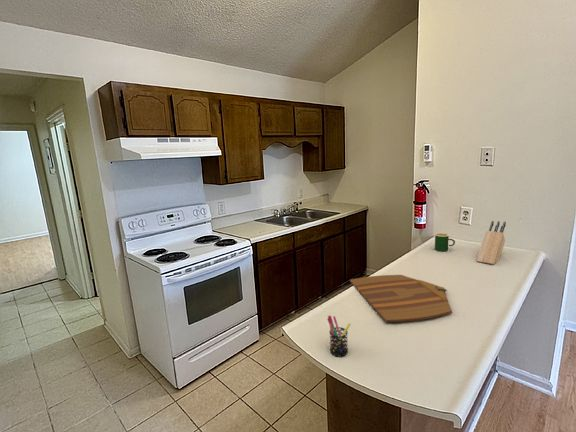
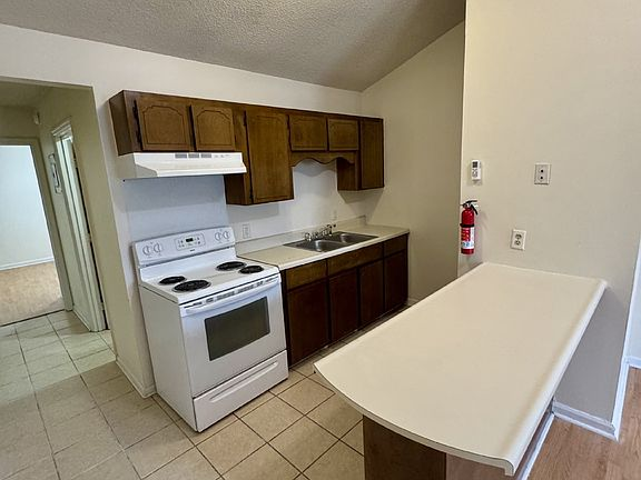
- knife block (492, 241)
- cutting board (405, 291)
- pen holder (336, 335)
- mug (444, 242)
